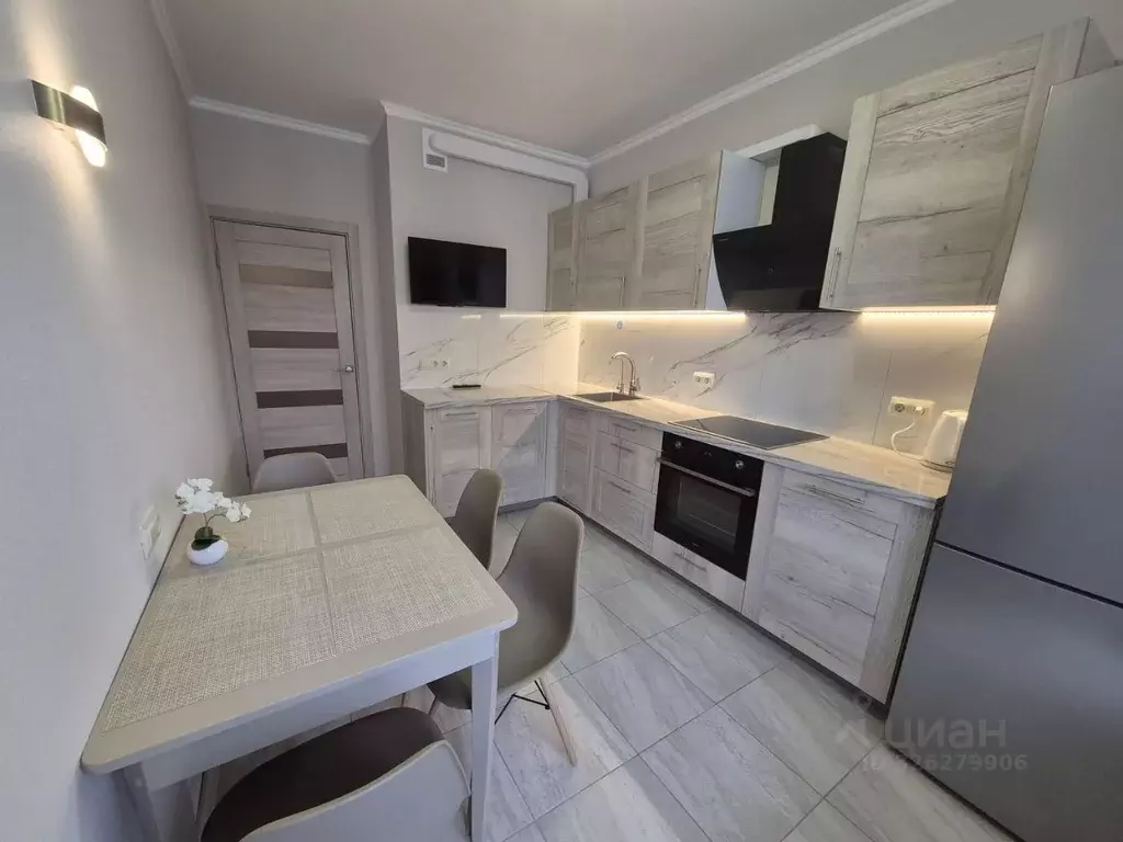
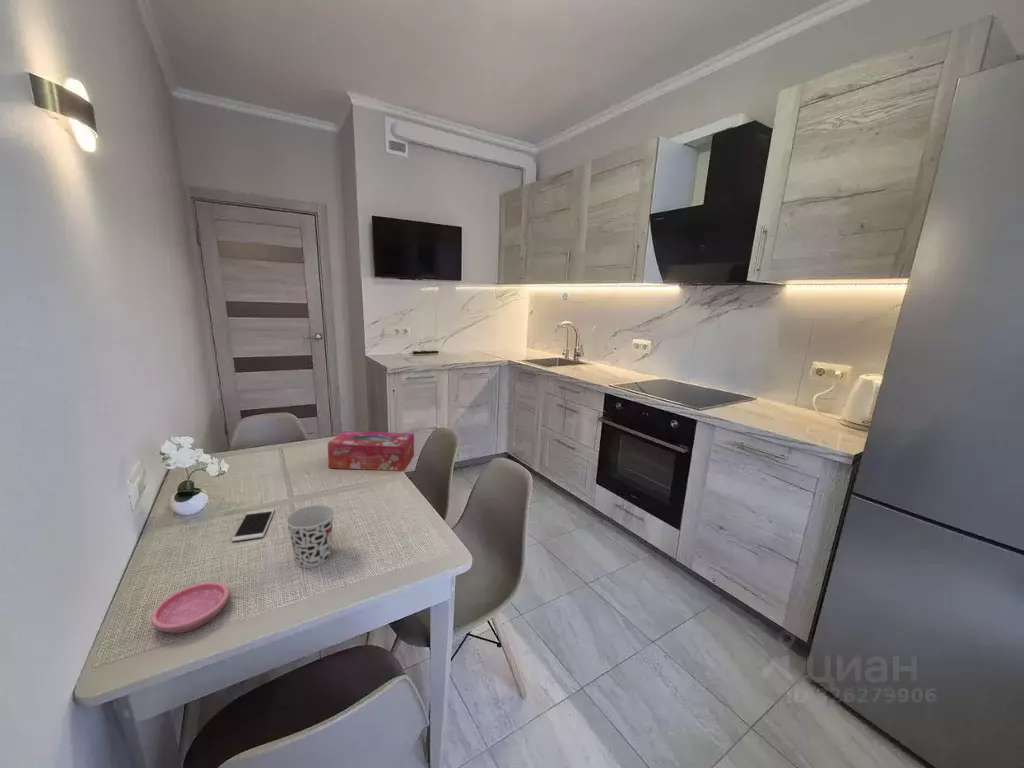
+ tissue box (373, 449)
+ saucer (192, 608)
+ smartphone (254, 524)
+ cup (312, 537)
